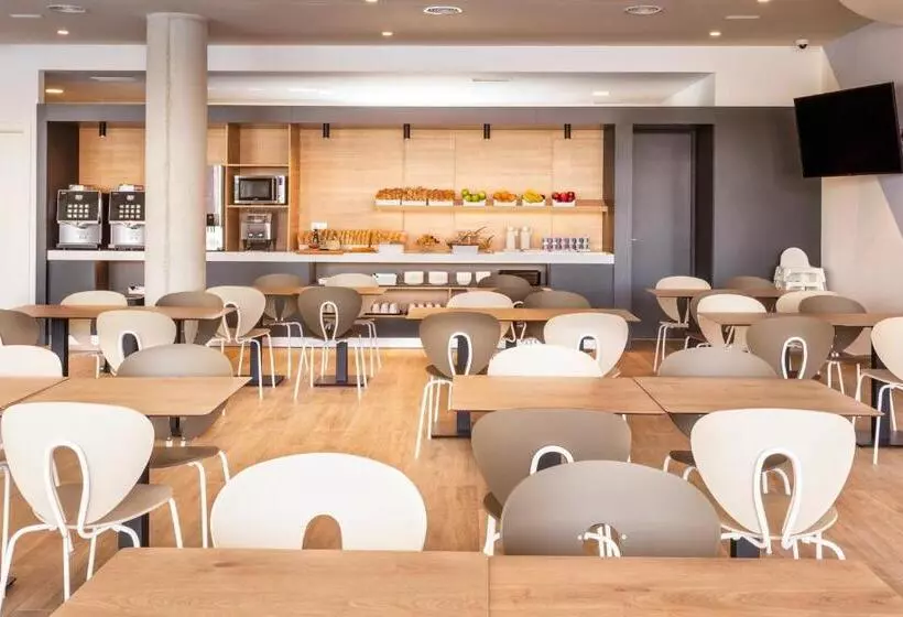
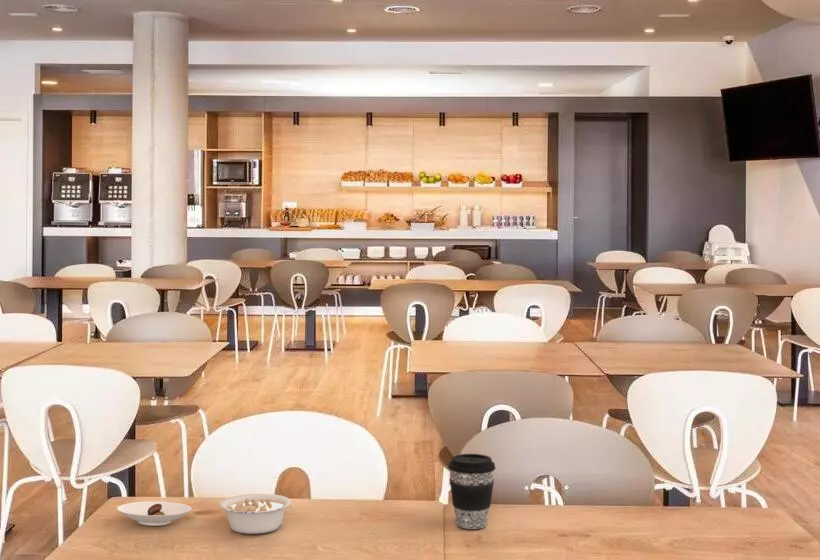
+ legume (258, 512)
+ saucer (154, 513)
+ coffee cup (471, 491)
